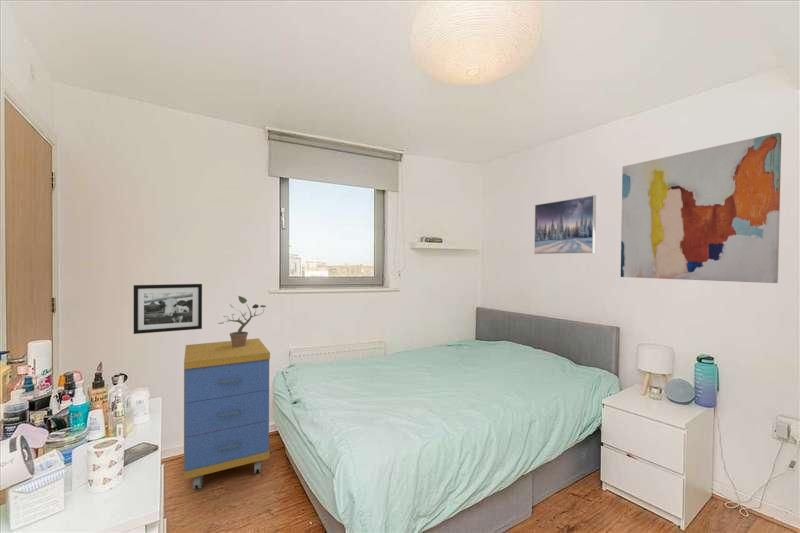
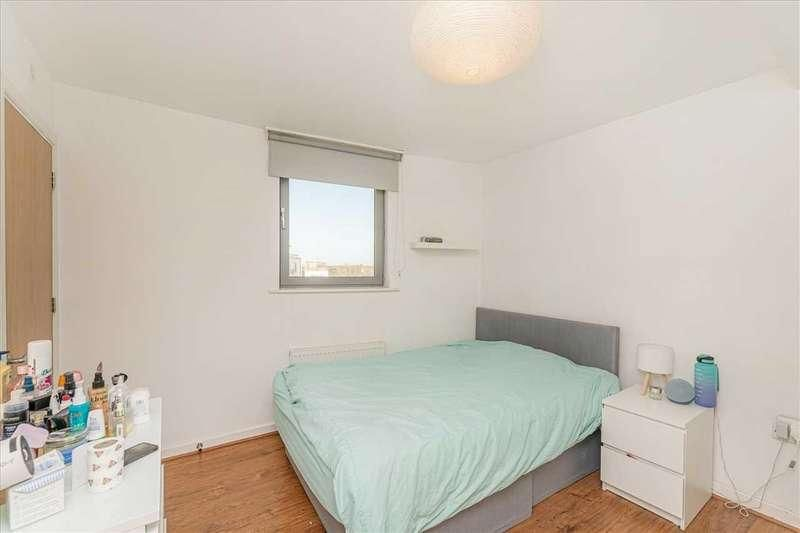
- storage cabinet (226, 407)
- wall art (688, 216)
- picture frame (169, 307)
- potted plant (241, 321)
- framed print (562, 227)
